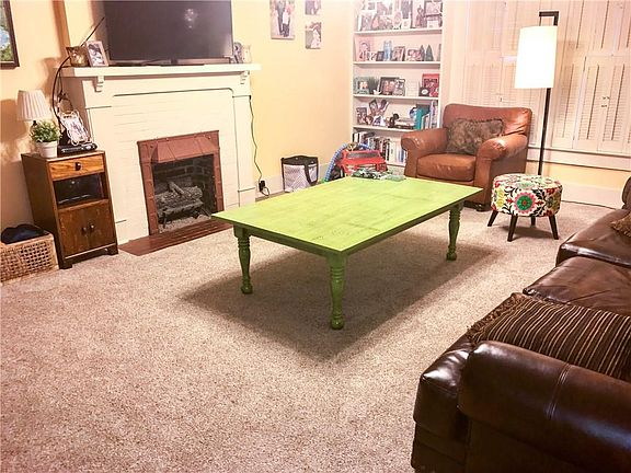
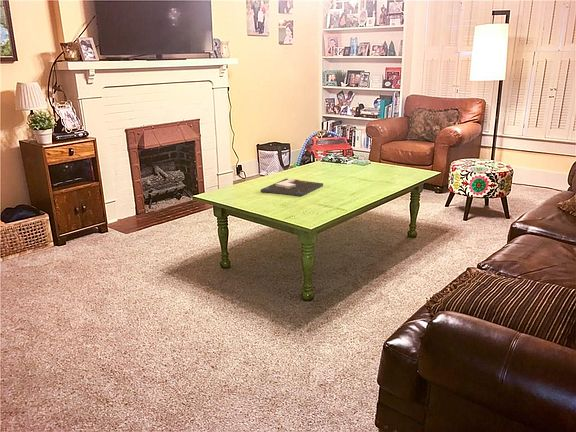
+ board game (292, 185)
